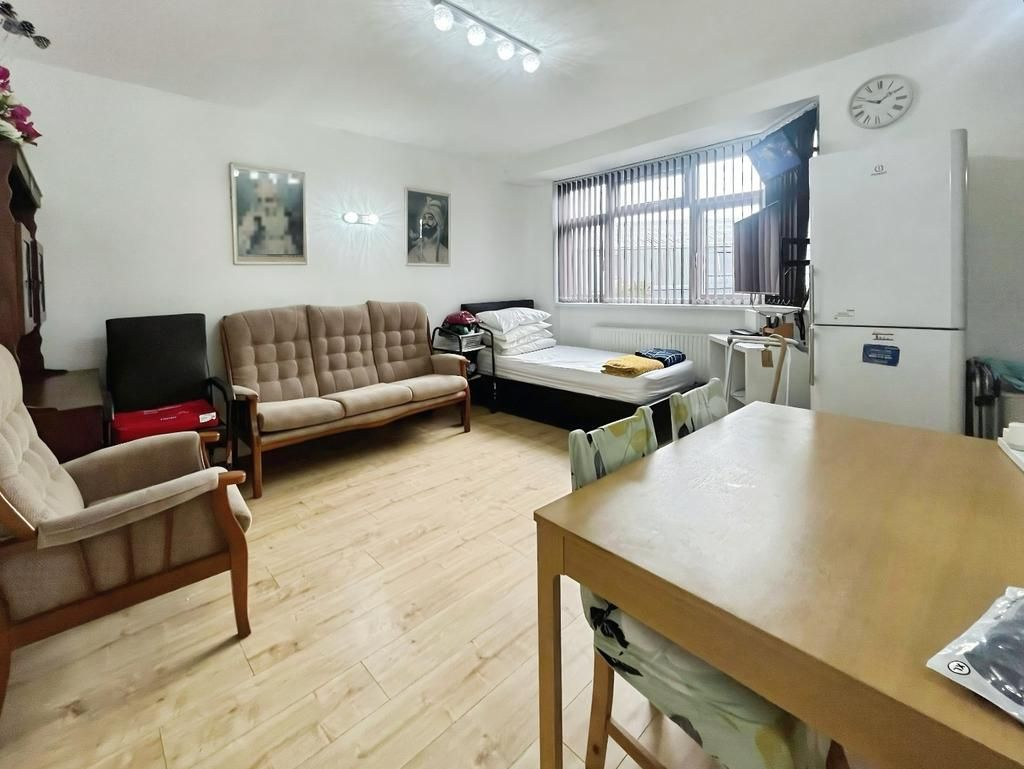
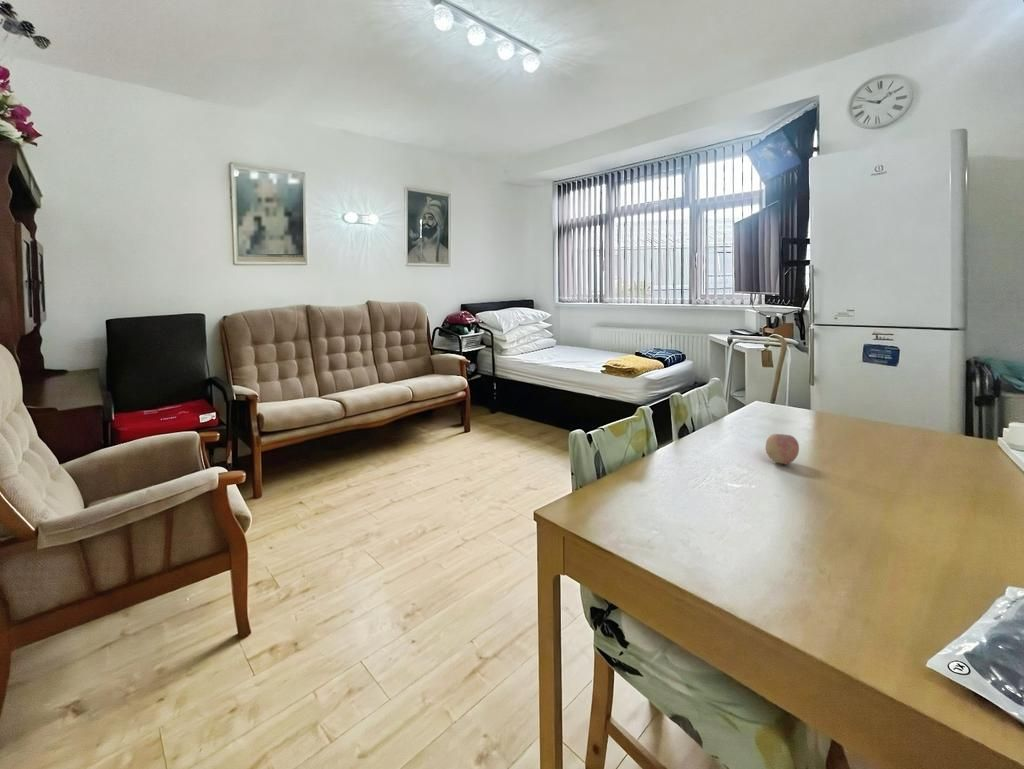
+ fruit (782, 448)
